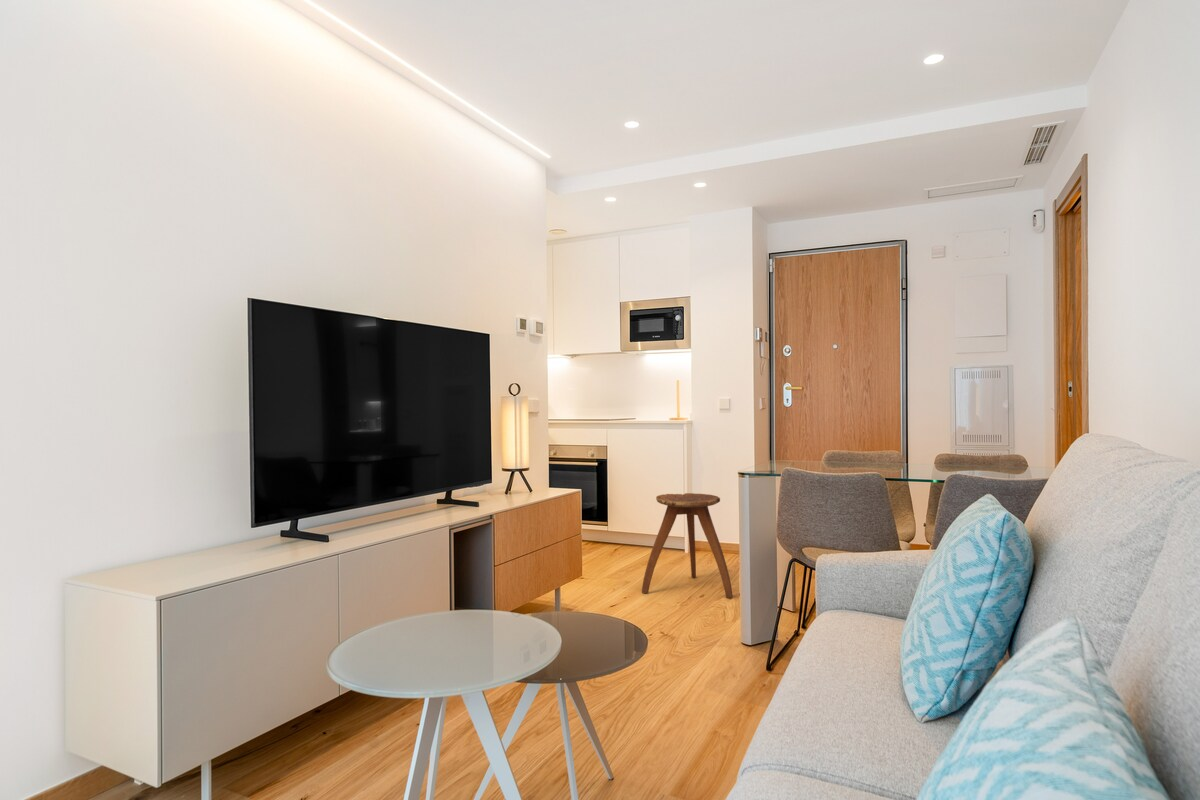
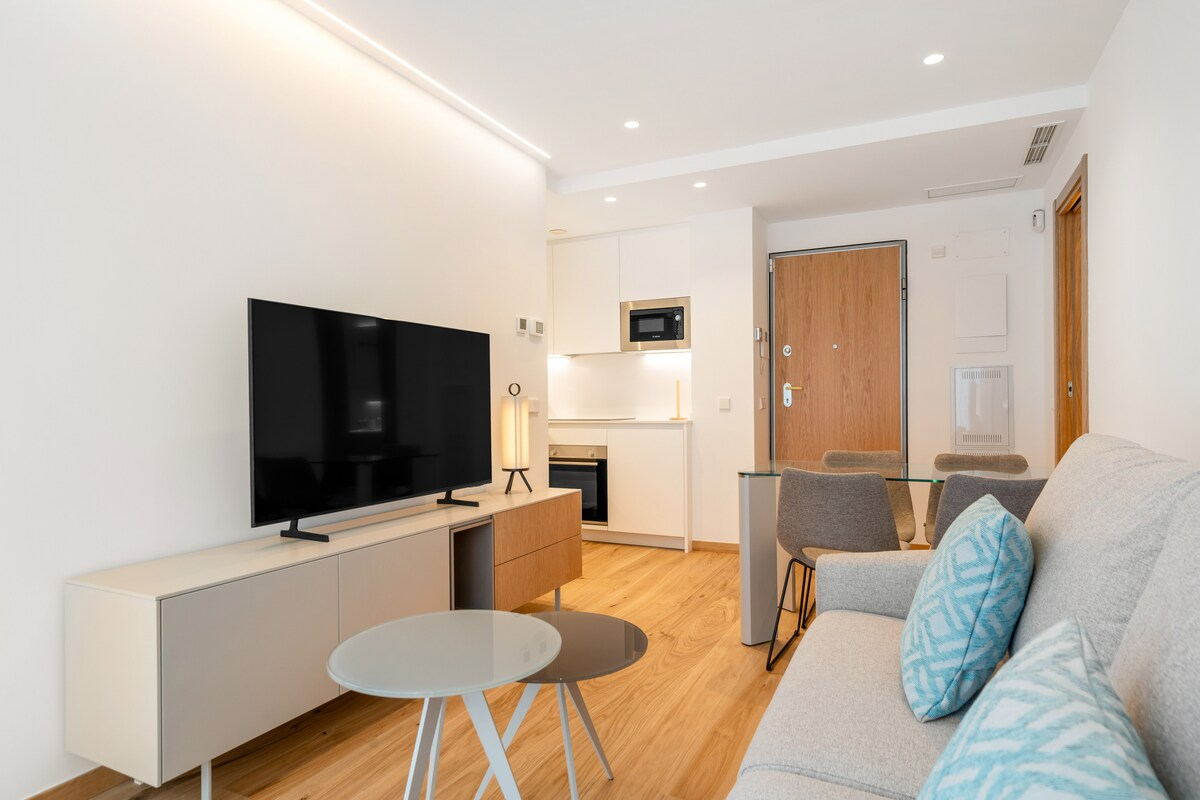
- stool (694, 541)
